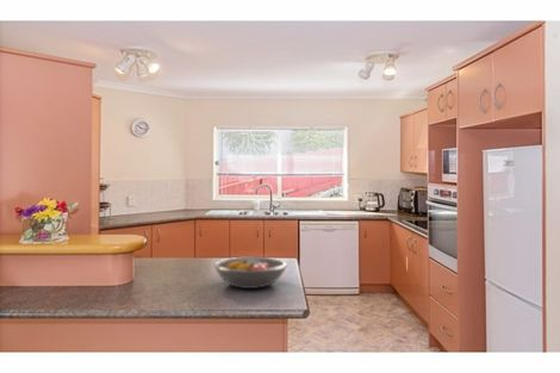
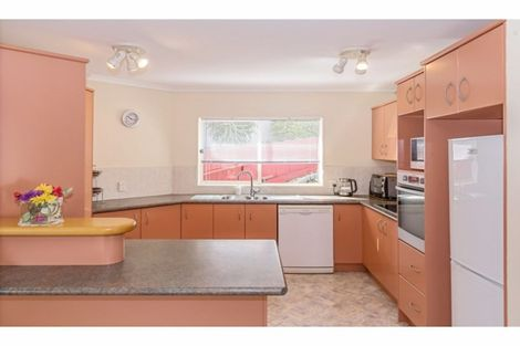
- fruit bowl (250, 271)
